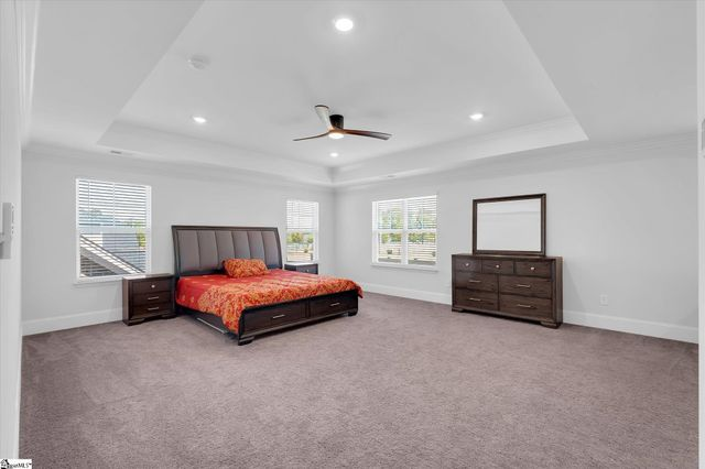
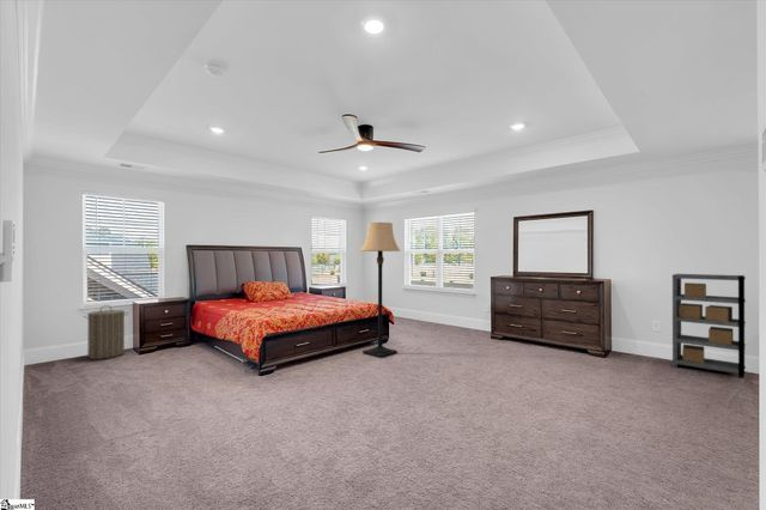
+ laundry hamper (107, 329)
+ lamp (379, 287)
+ shelving unit (707, 321)
